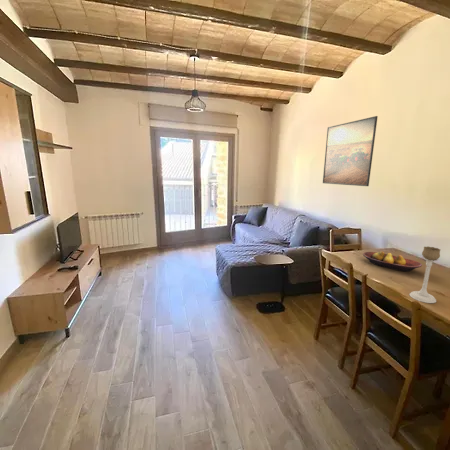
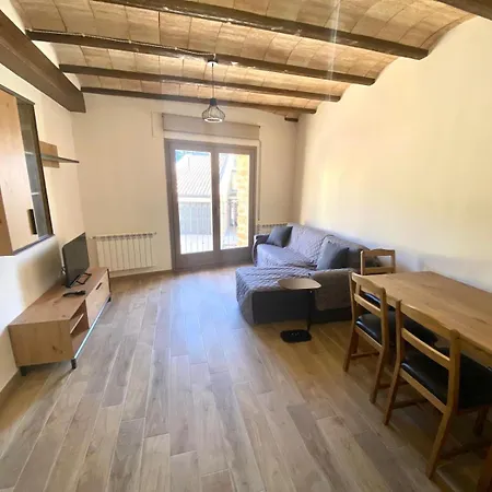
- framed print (346, 154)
- fruit bowl (390, 259)
- candle holder (427, 273)
